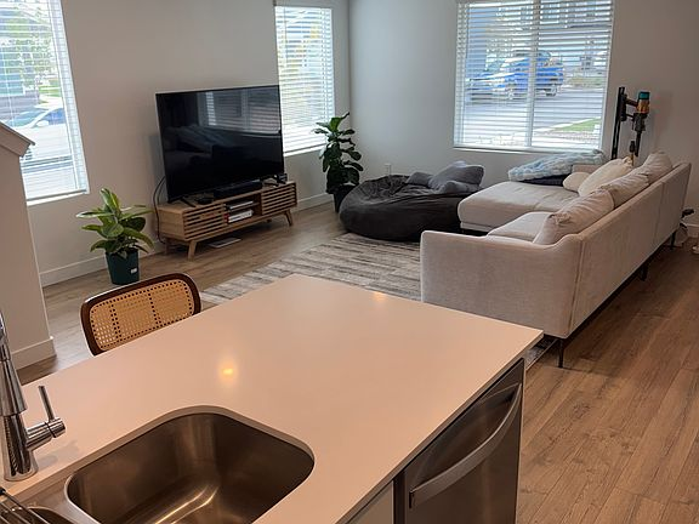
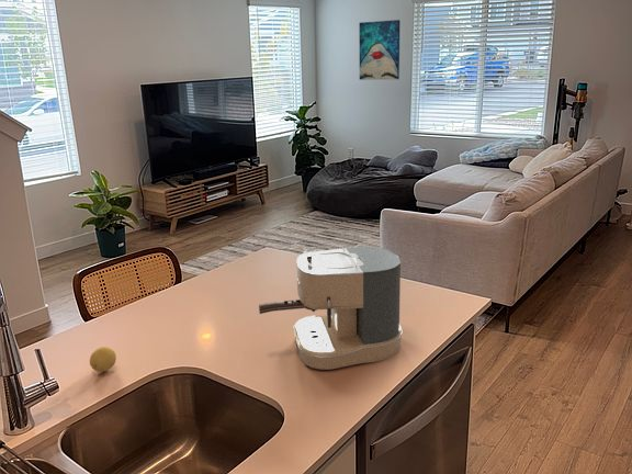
+ wall art (379, 50)
+ lemon (102, 359)
+ coffee maker (330, 301)
